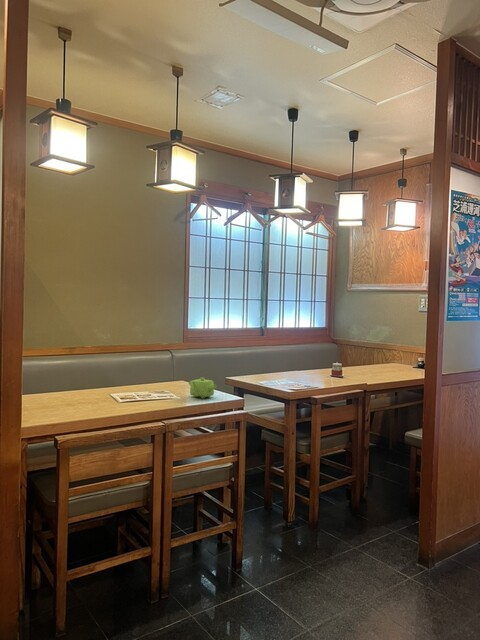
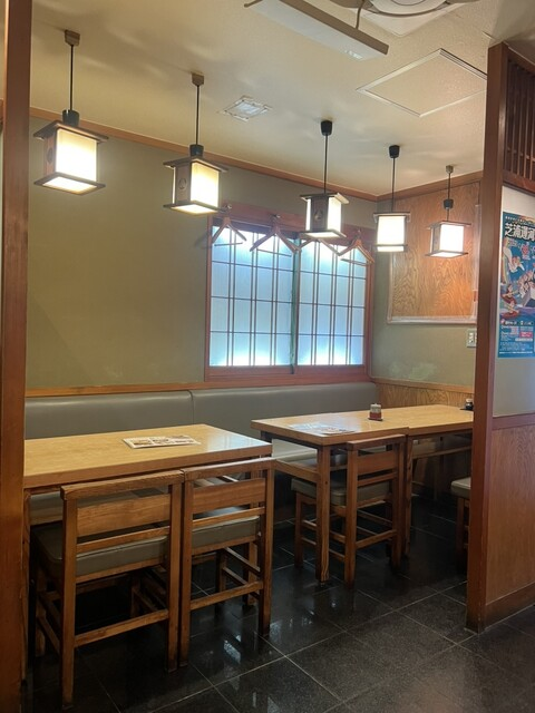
- teapot (200, 387)
